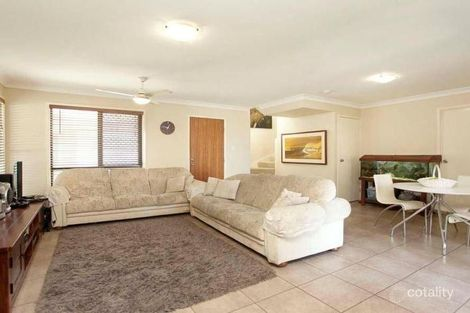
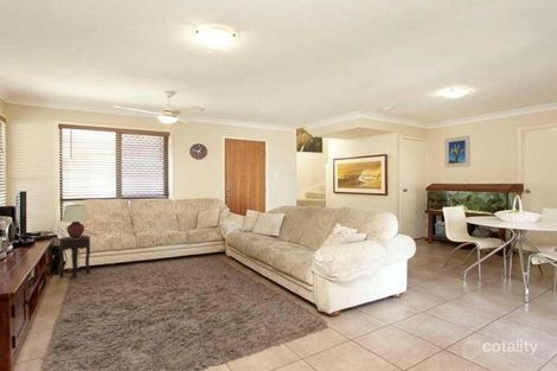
+ table lamp (75, 220)
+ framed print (456, 152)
+ side table (75, 256)
